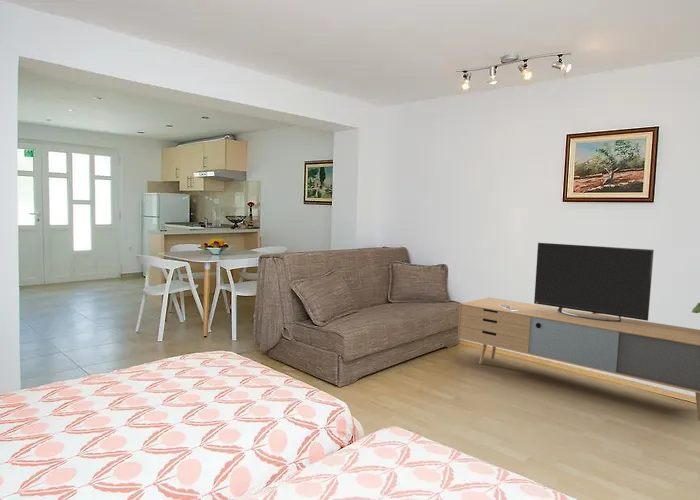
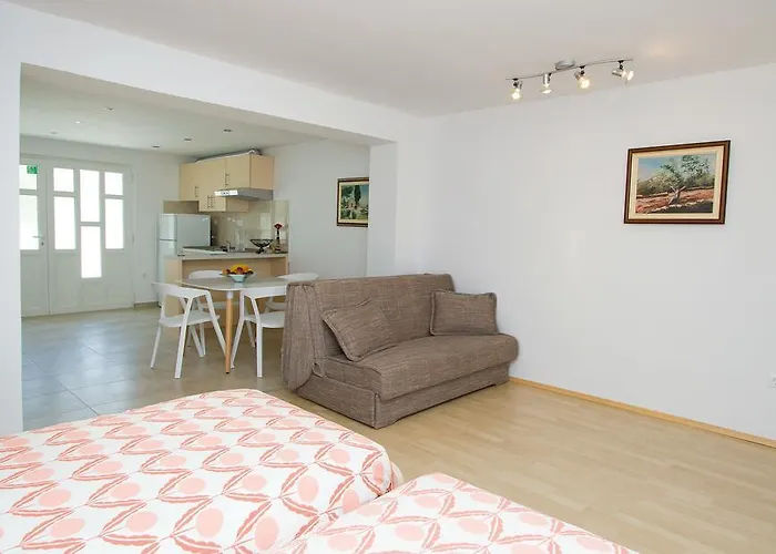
- media console (584, 315)
